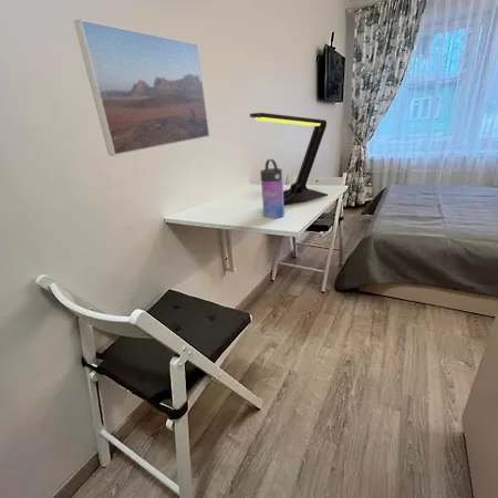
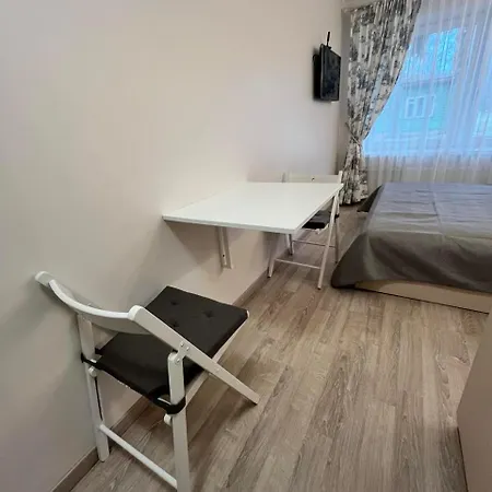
- water bottle (272, 188)
- desk lamp (302, 162)
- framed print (158, 93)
